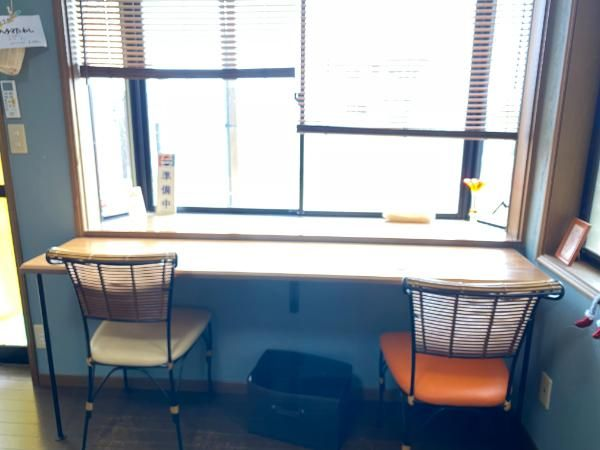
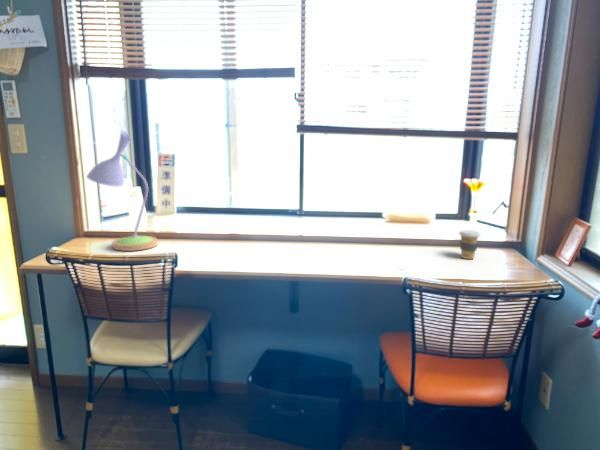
+ coffee cup (468, 244)
+ desk lamp (121, 185)
